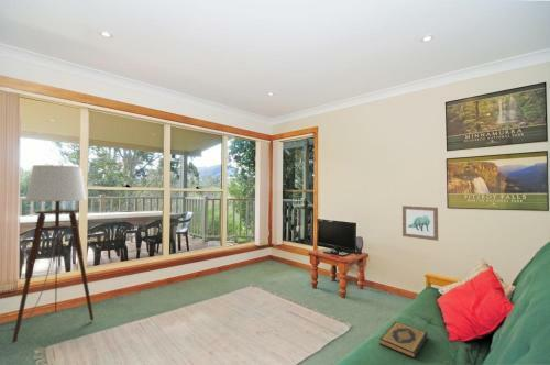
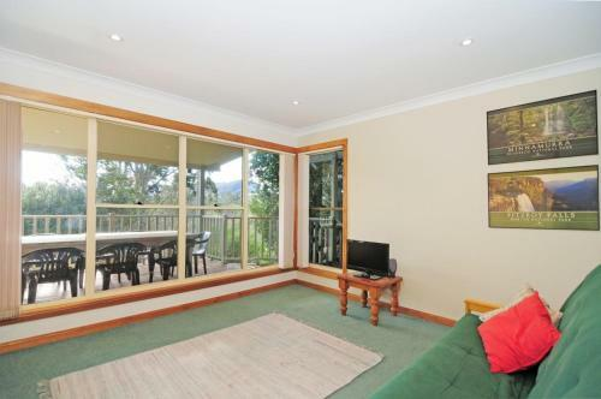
- floor lamp (38, 244)
- wall art (419, 222)
- hardback book (404, 338)
